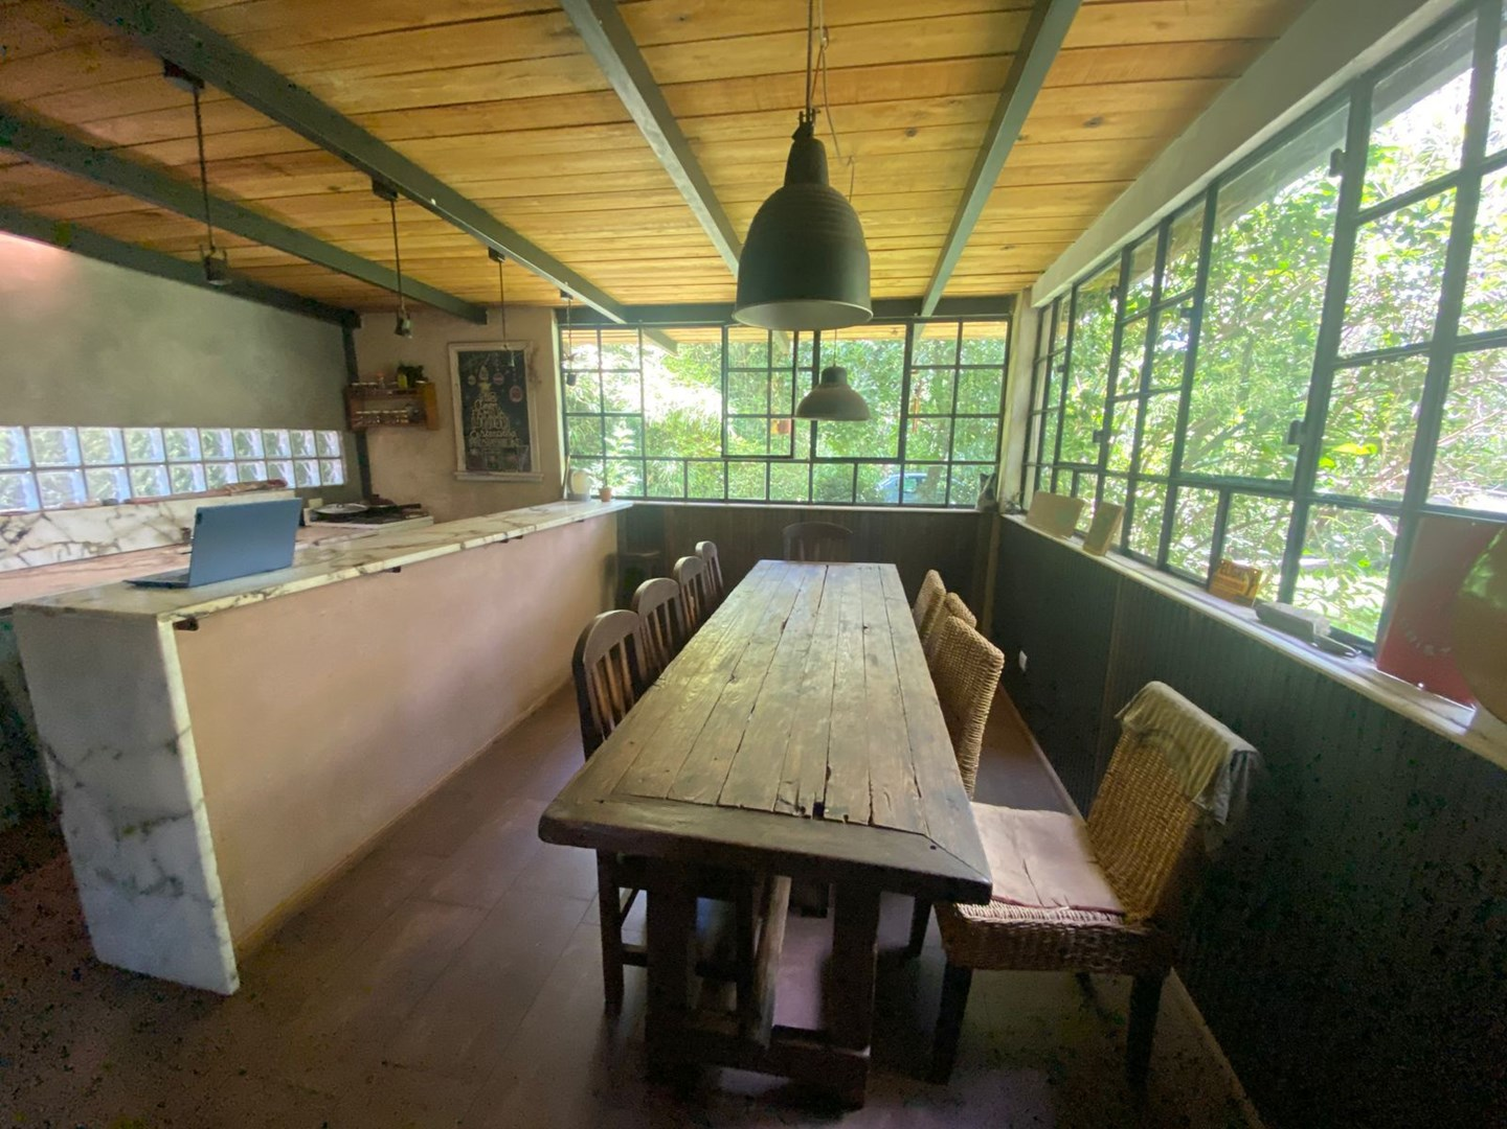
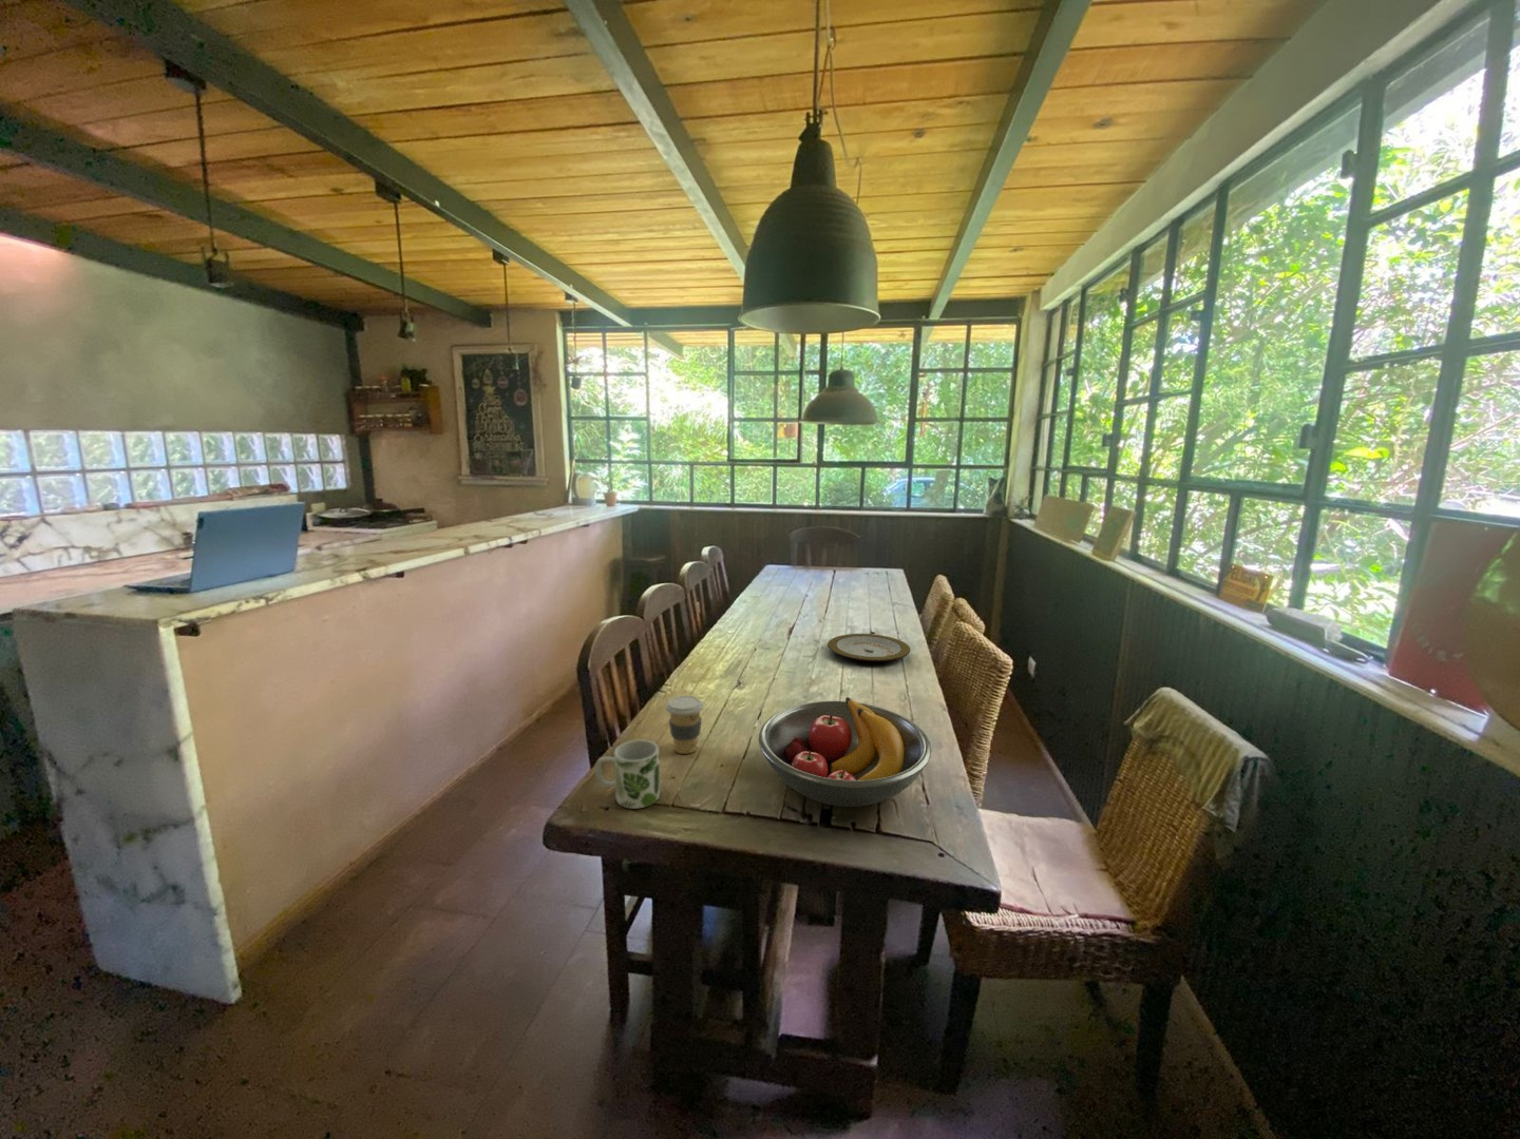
+ fruit bowl (843, 751)
+ coffee cup (685, 725)
+ mug (627, 772)
+ plate (868, 648)
